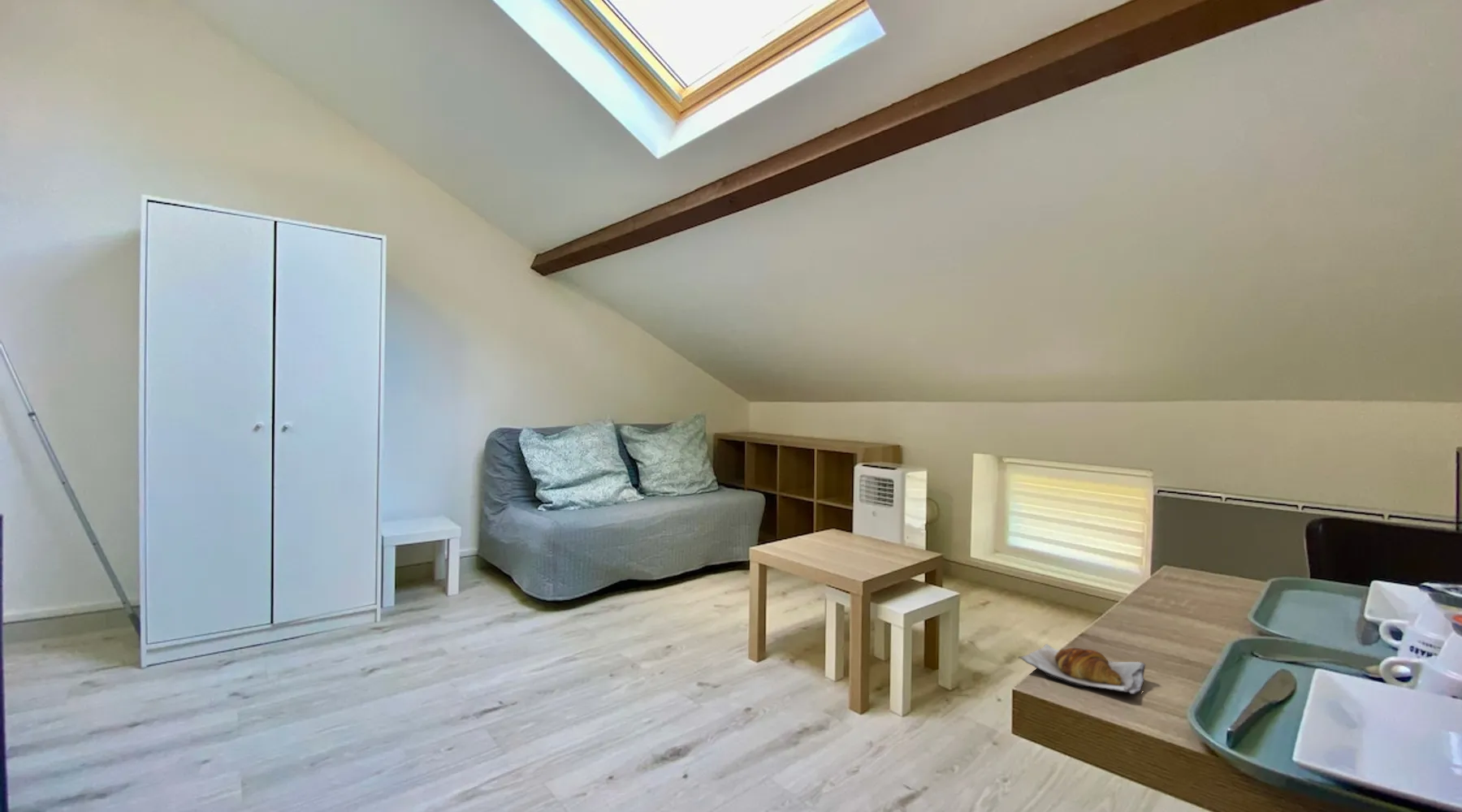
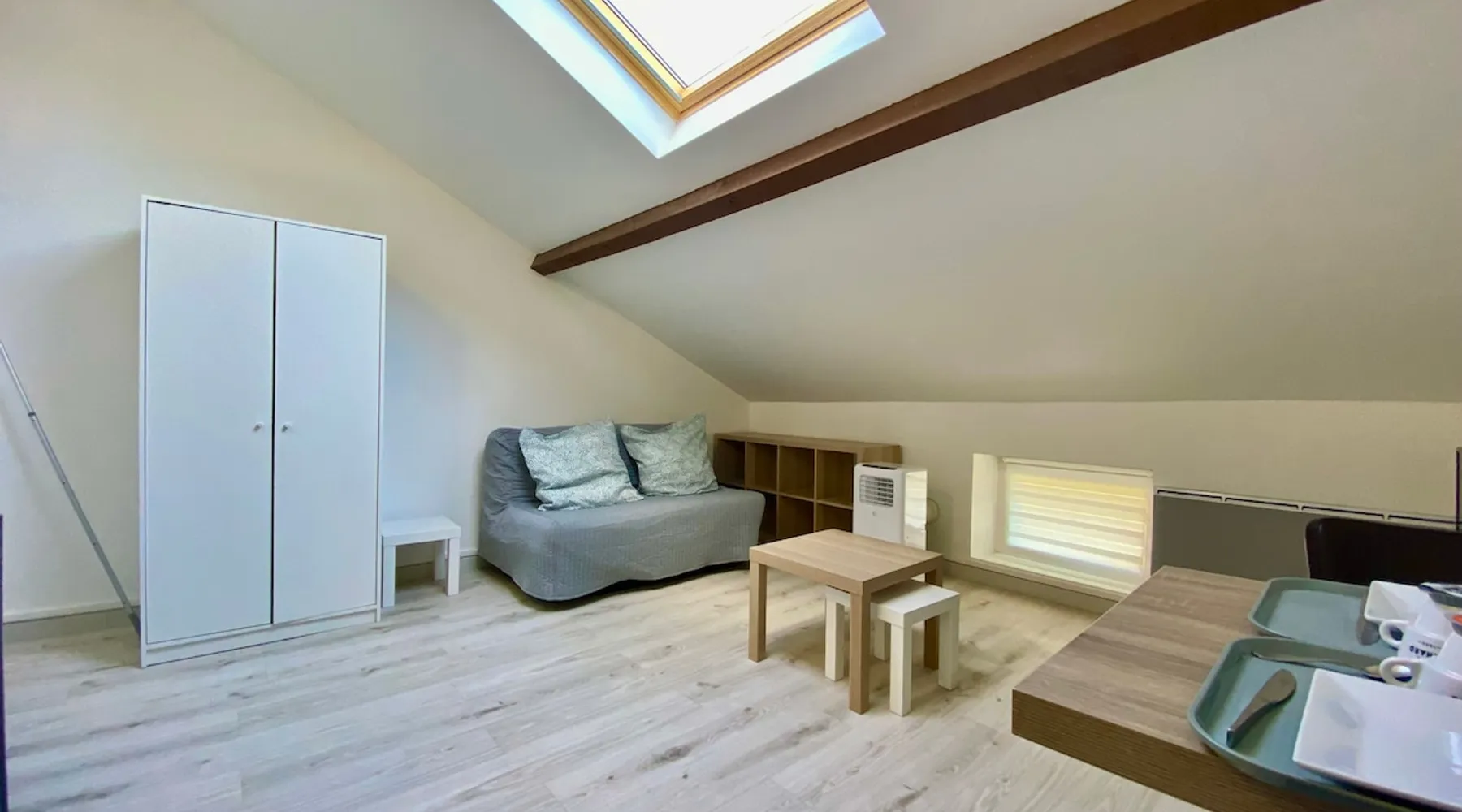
- crescent roll (1084, 661)
